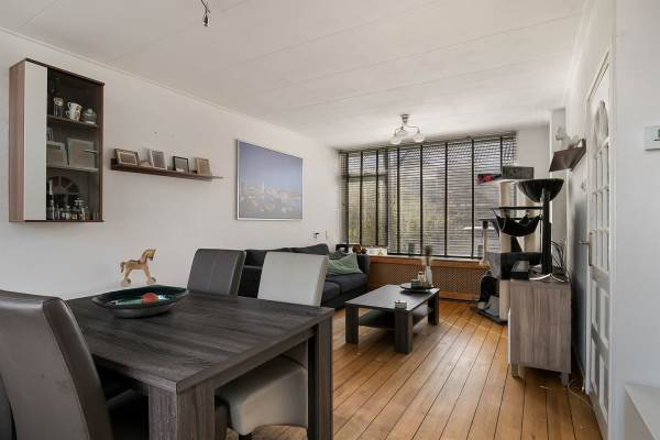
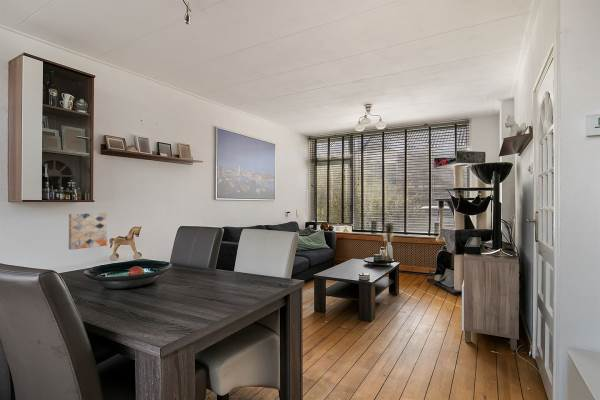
+ wall art (88, 230)
